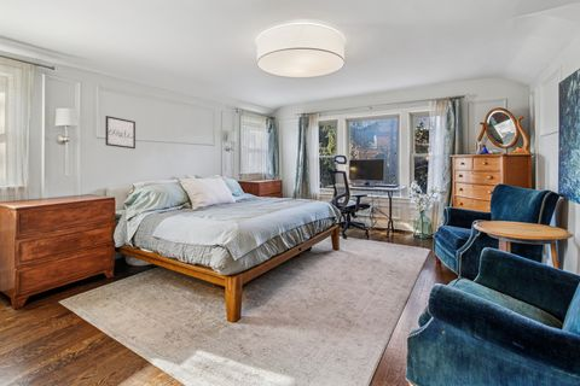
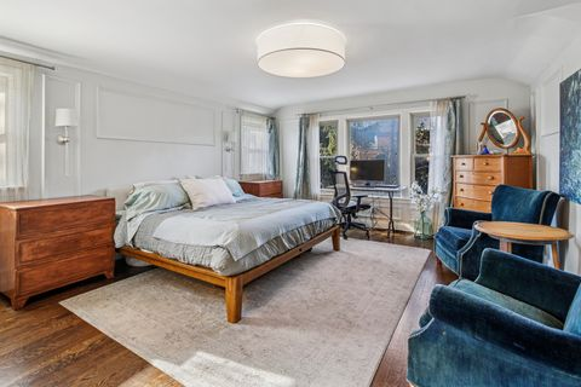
- wall art (121, 133)
